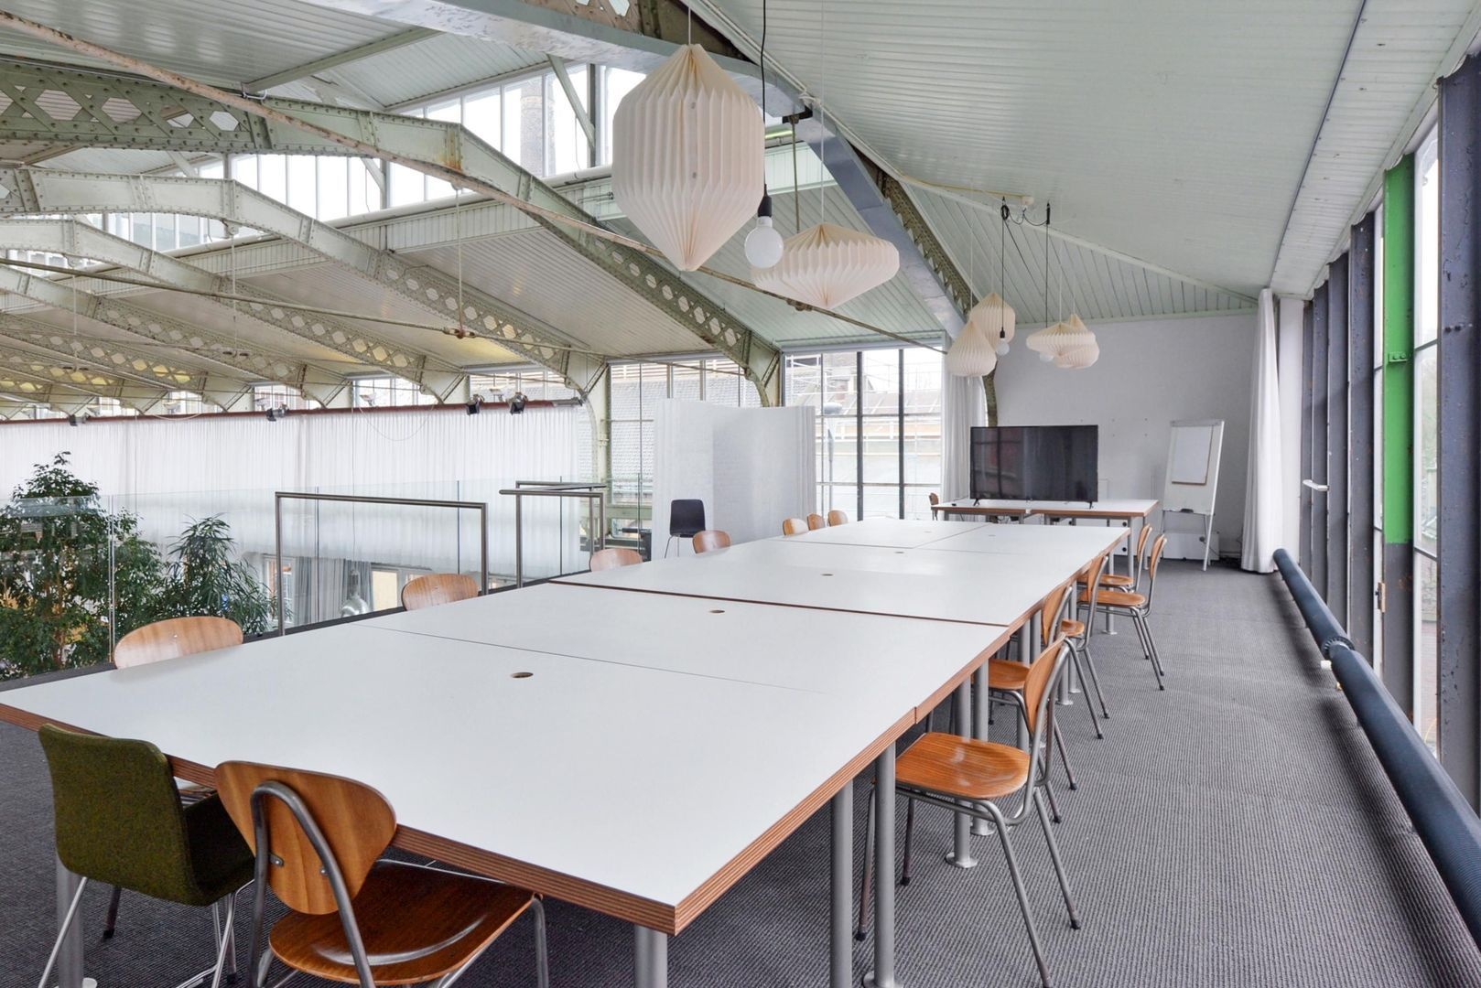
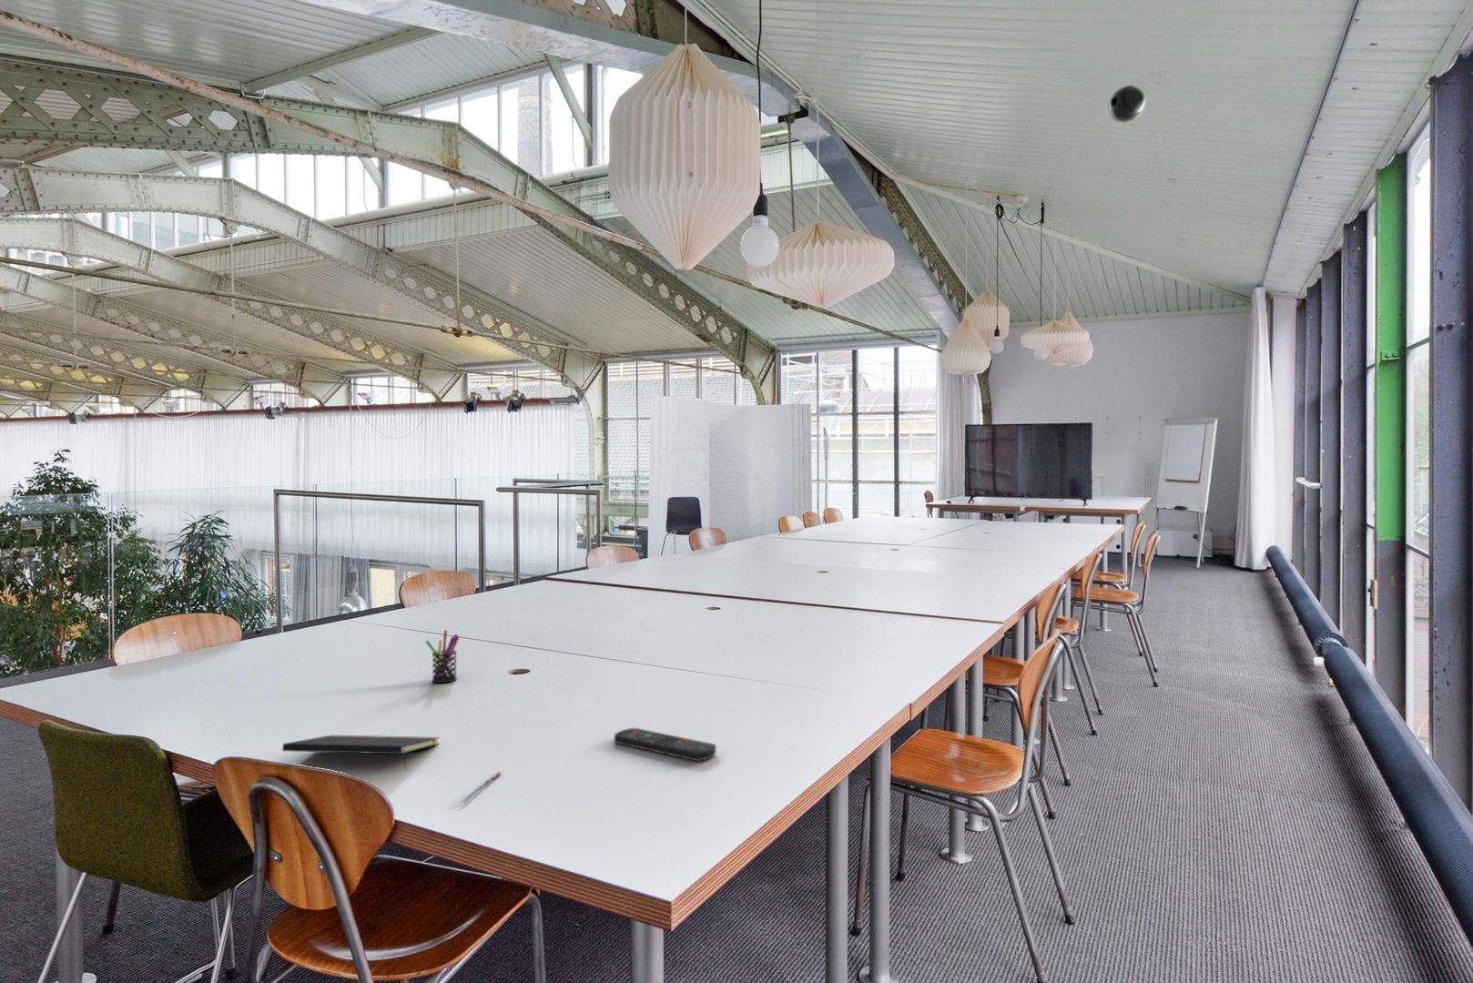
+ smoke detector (1126, 104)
+ pen holder (442, 655)
+ notepad (364, 744)
+ remote control (664, 743)
+ pen (481, 786)
